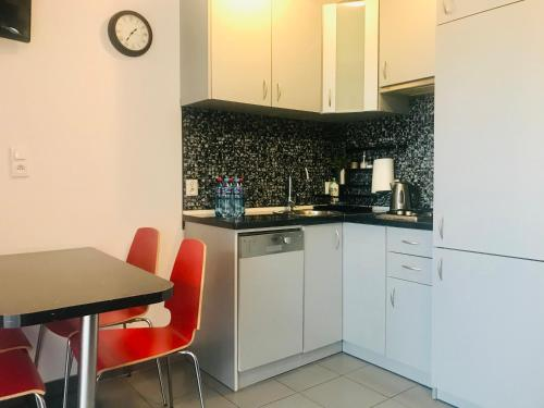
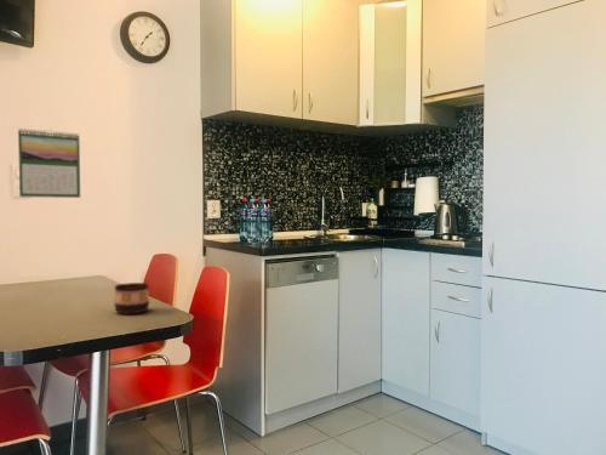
+ cup (132, 297)
+ calendar (50, 163)
